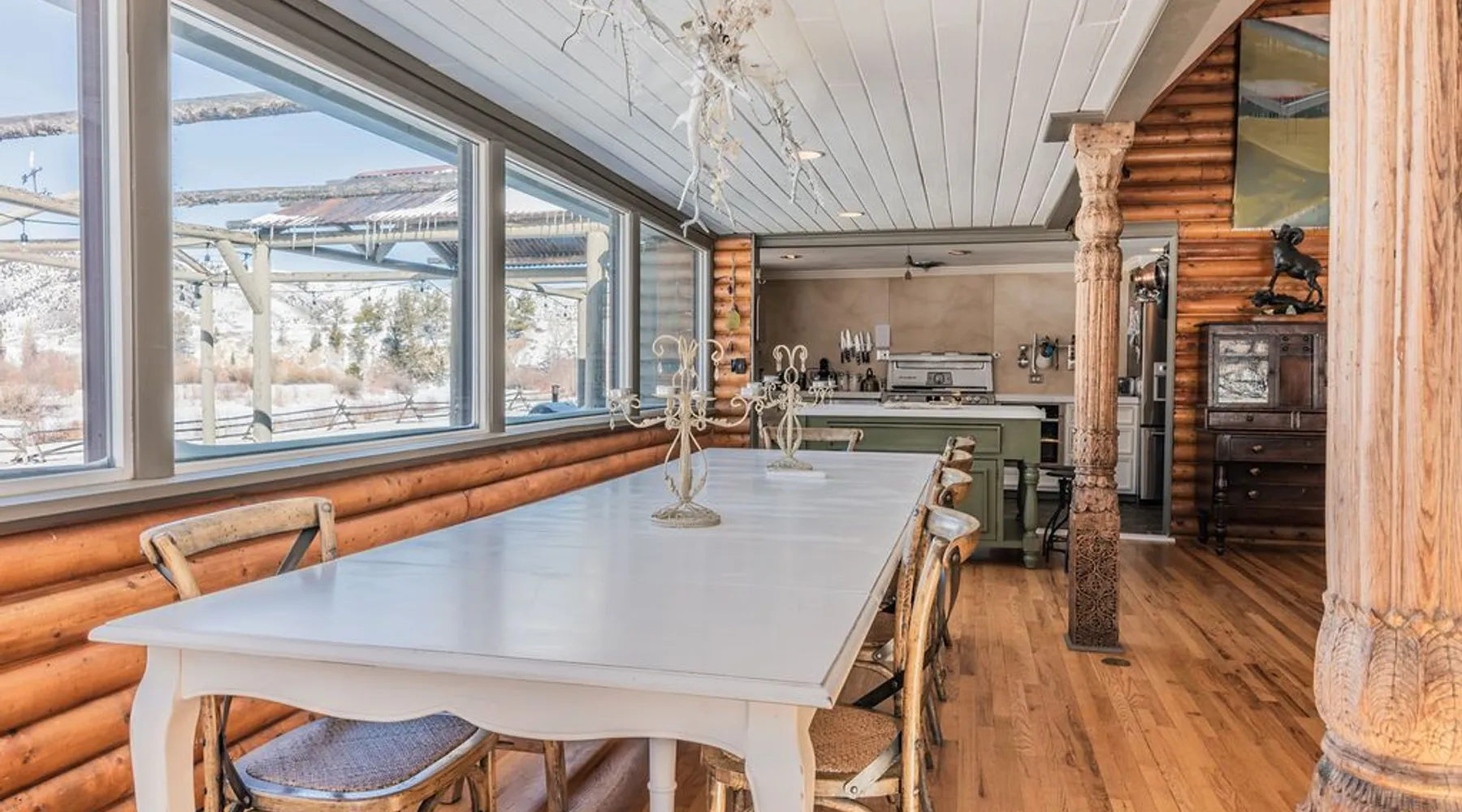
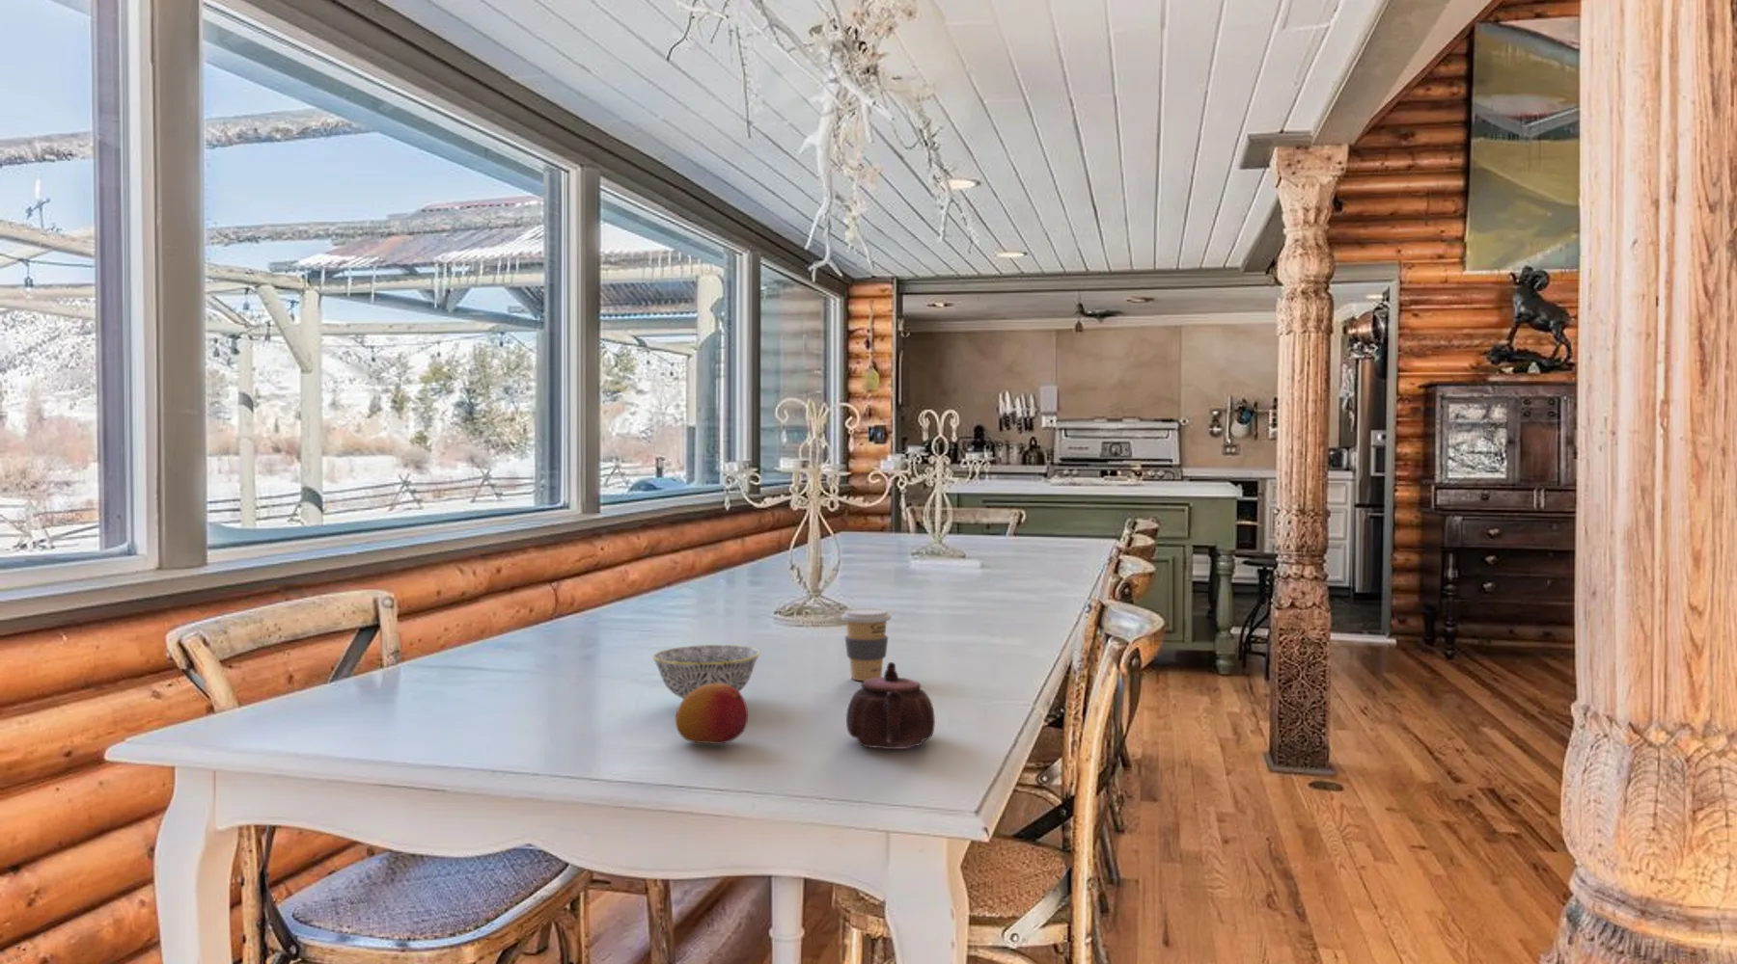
+ coffee cup (866, 643)
+ teapot (890, 702)
+ bowl (707, 677)
+ fruit (712, 714)
